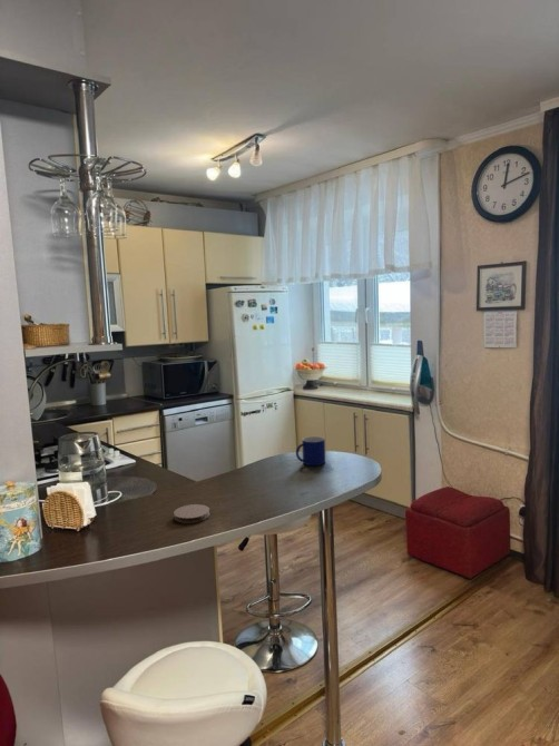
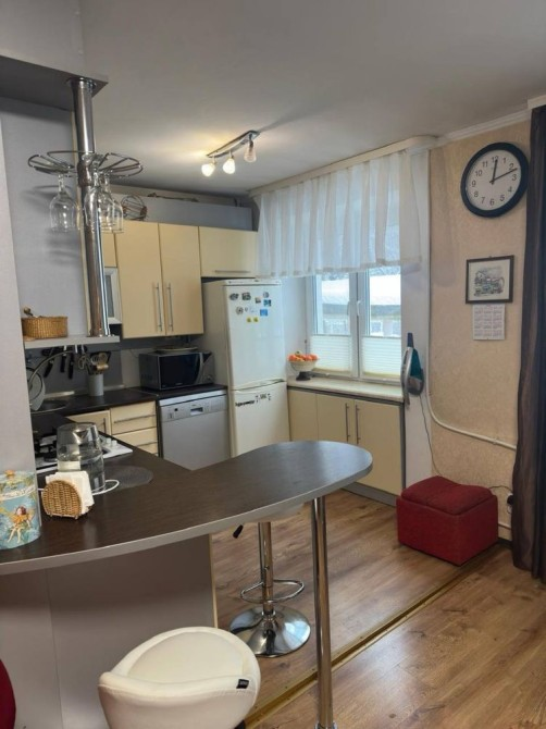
- coaster (192, 513)
- mug (310, 451)
